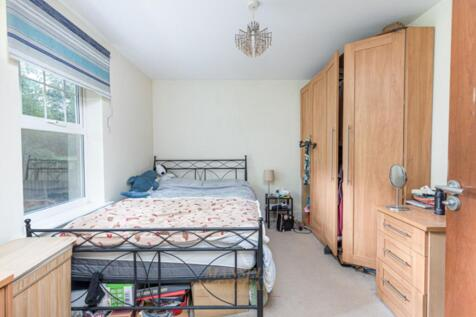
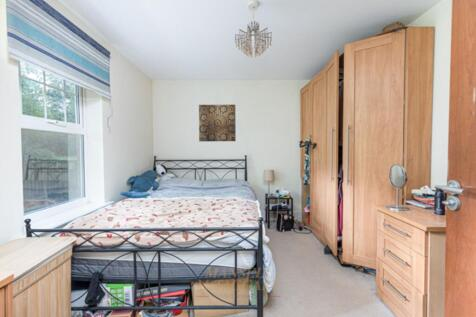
+ wall art (217, 123)
